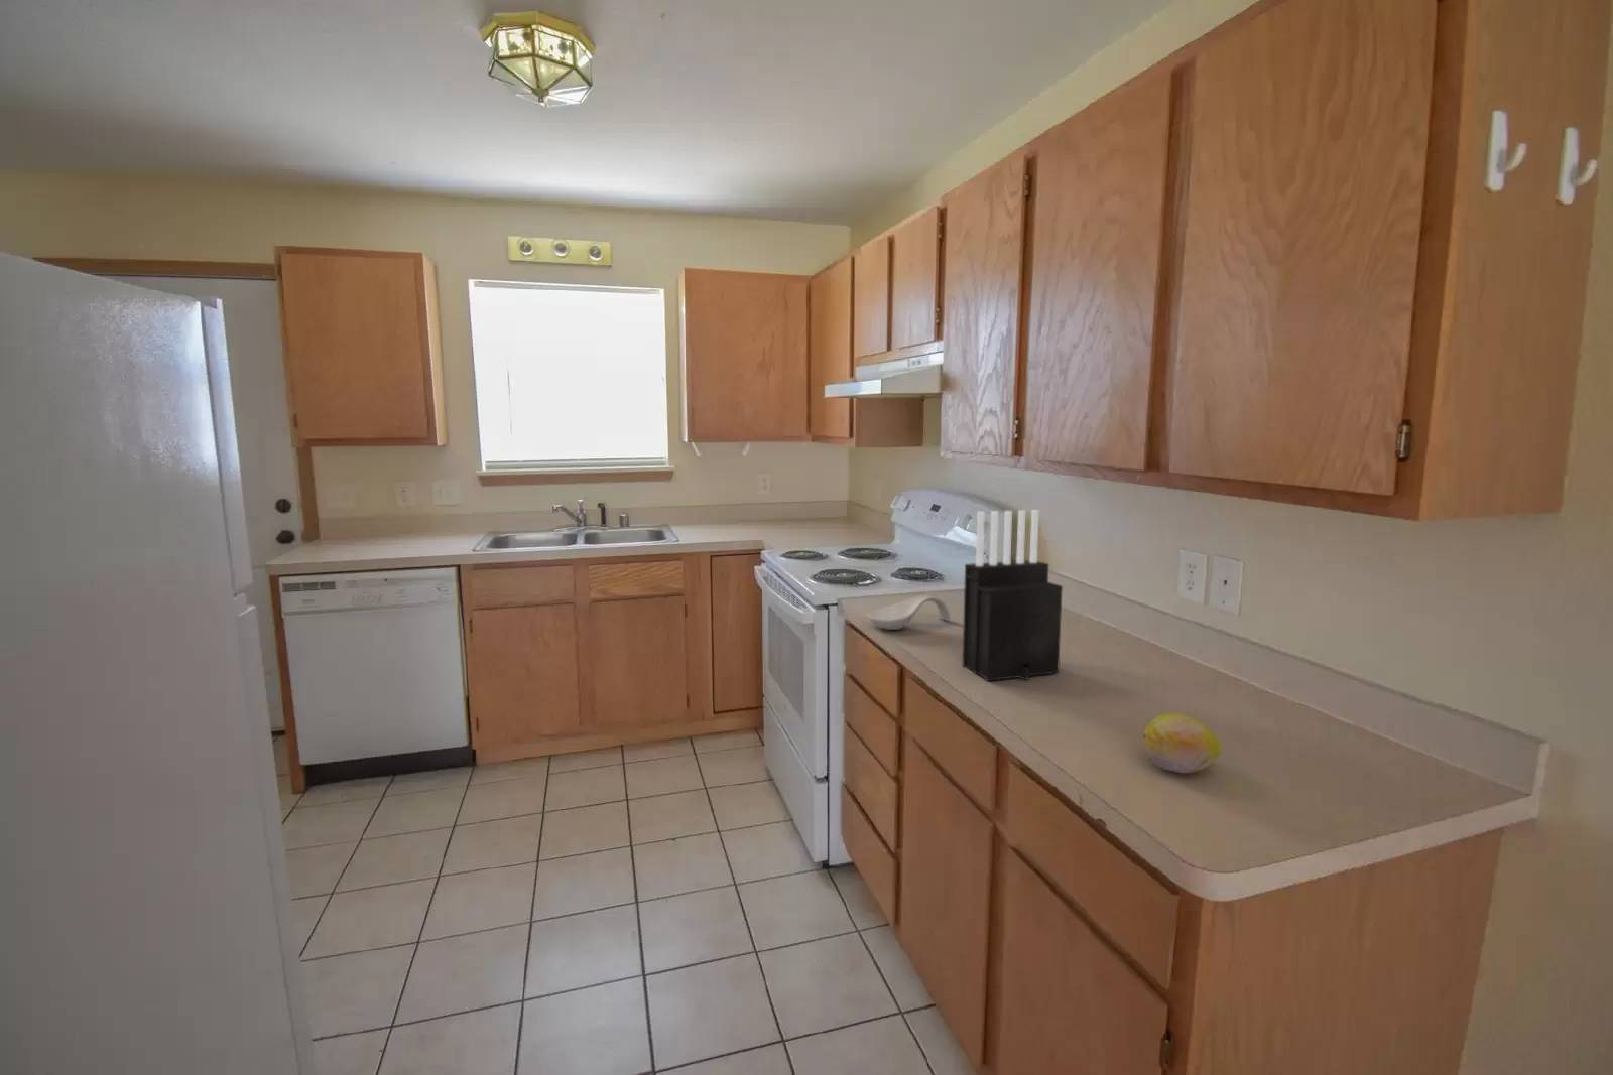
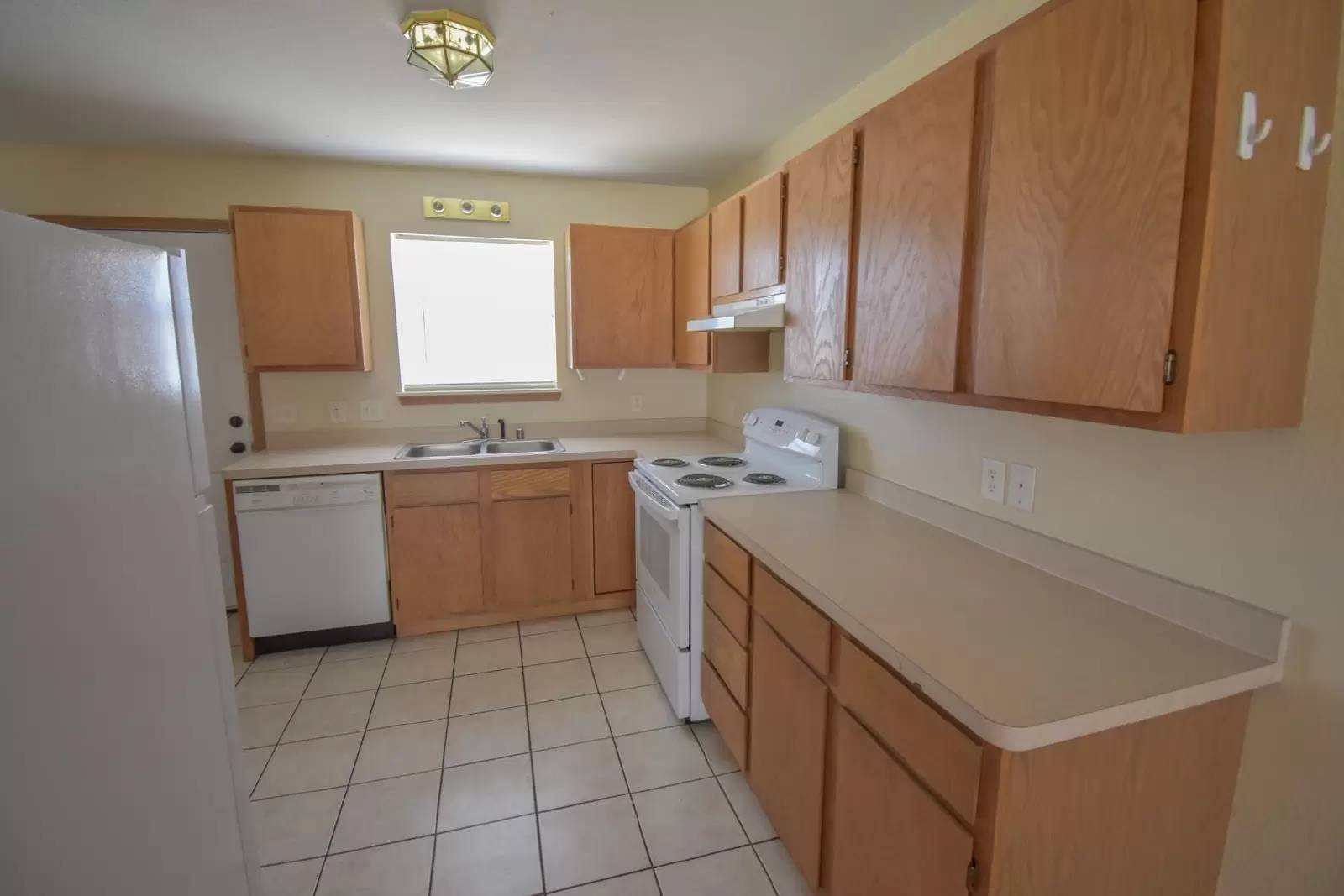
- fruit (1181, 740)
- spoon rest (909, 611)
- knife block (1015, 593)
